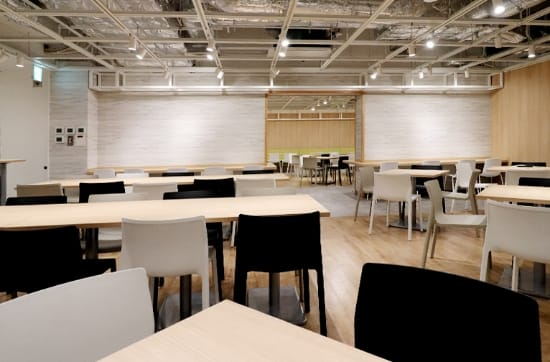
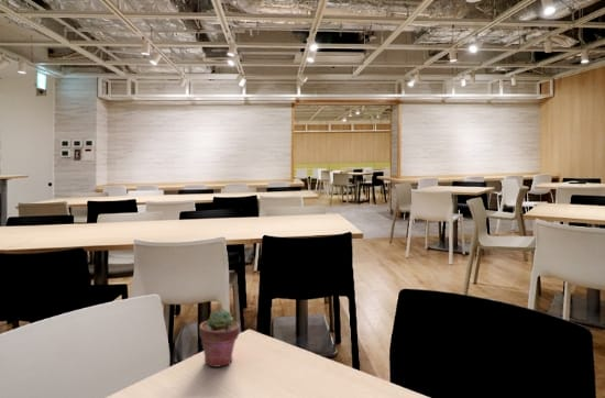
+ potted succulent (219, 335)
